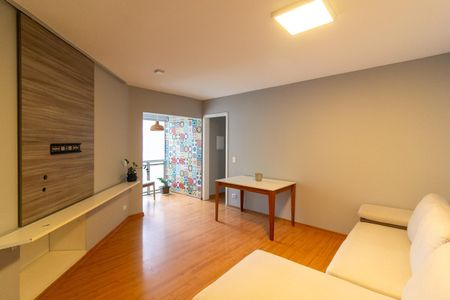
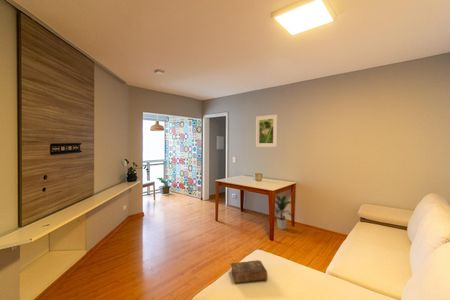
+ book (248, 271)
+ indoor plant (280, 210)
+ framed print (266, 131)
